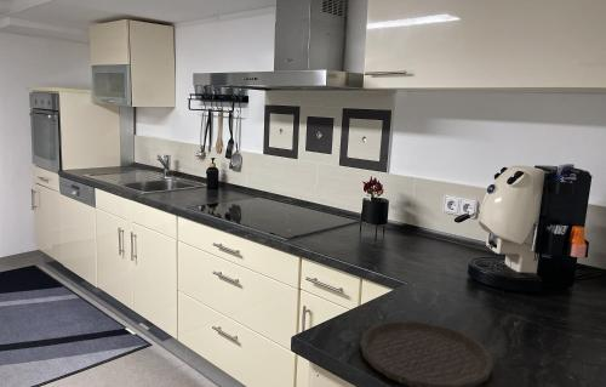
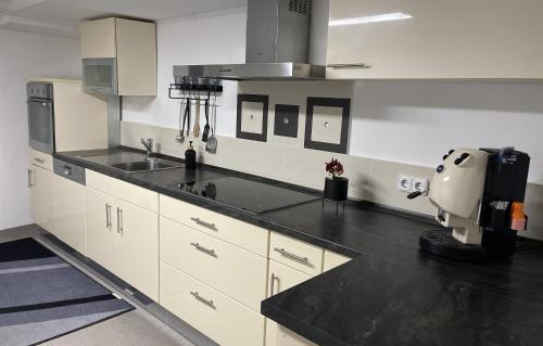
- plate (423, 352)
